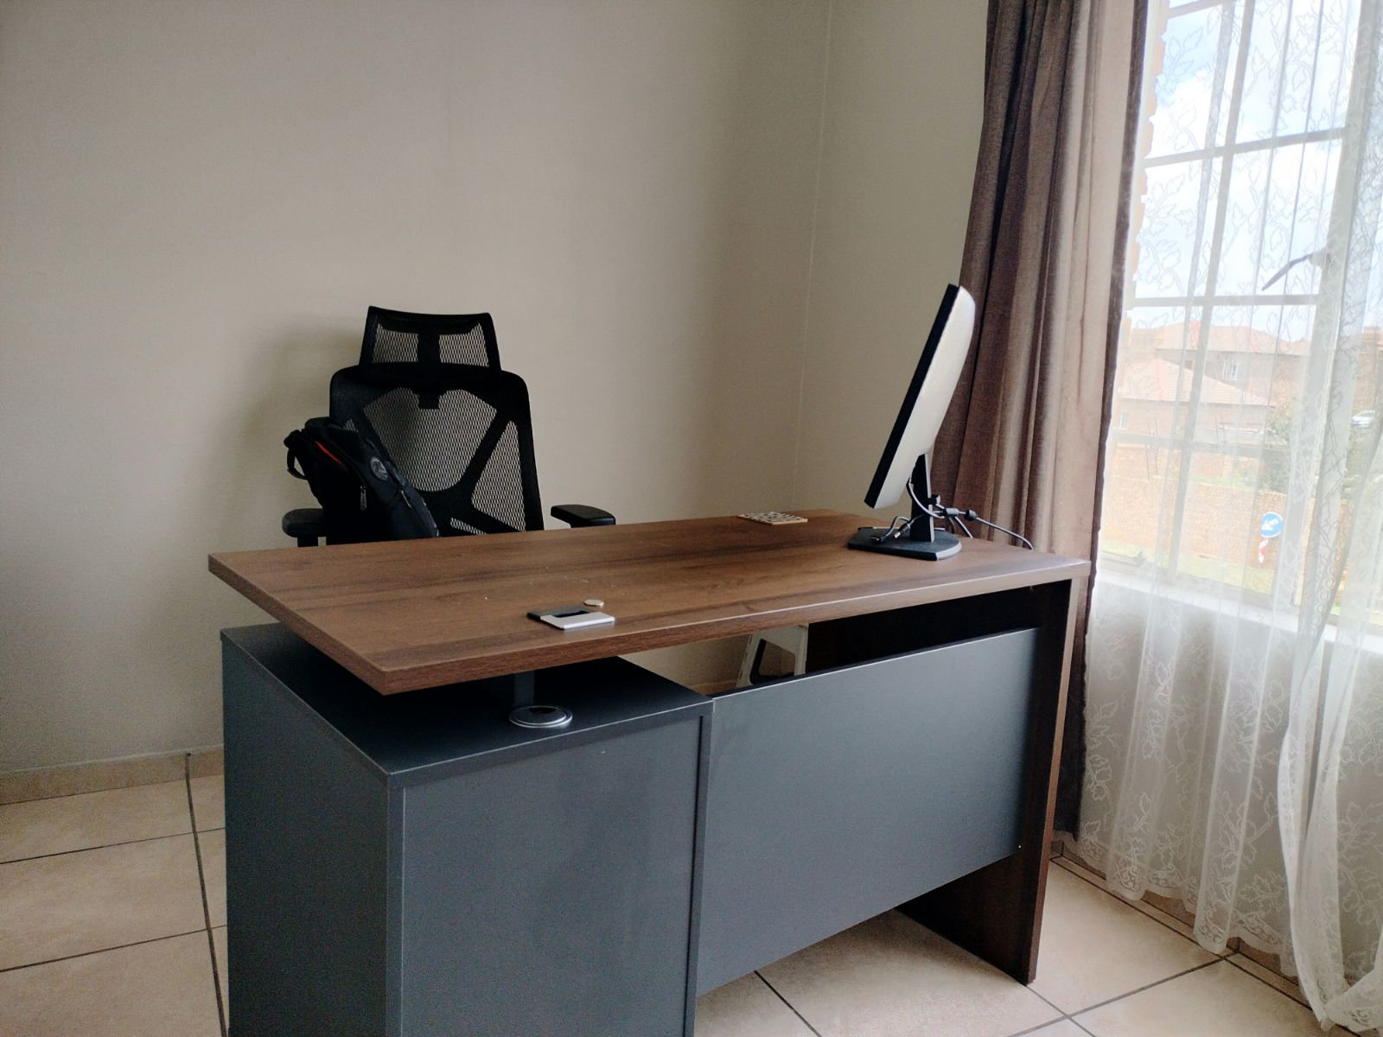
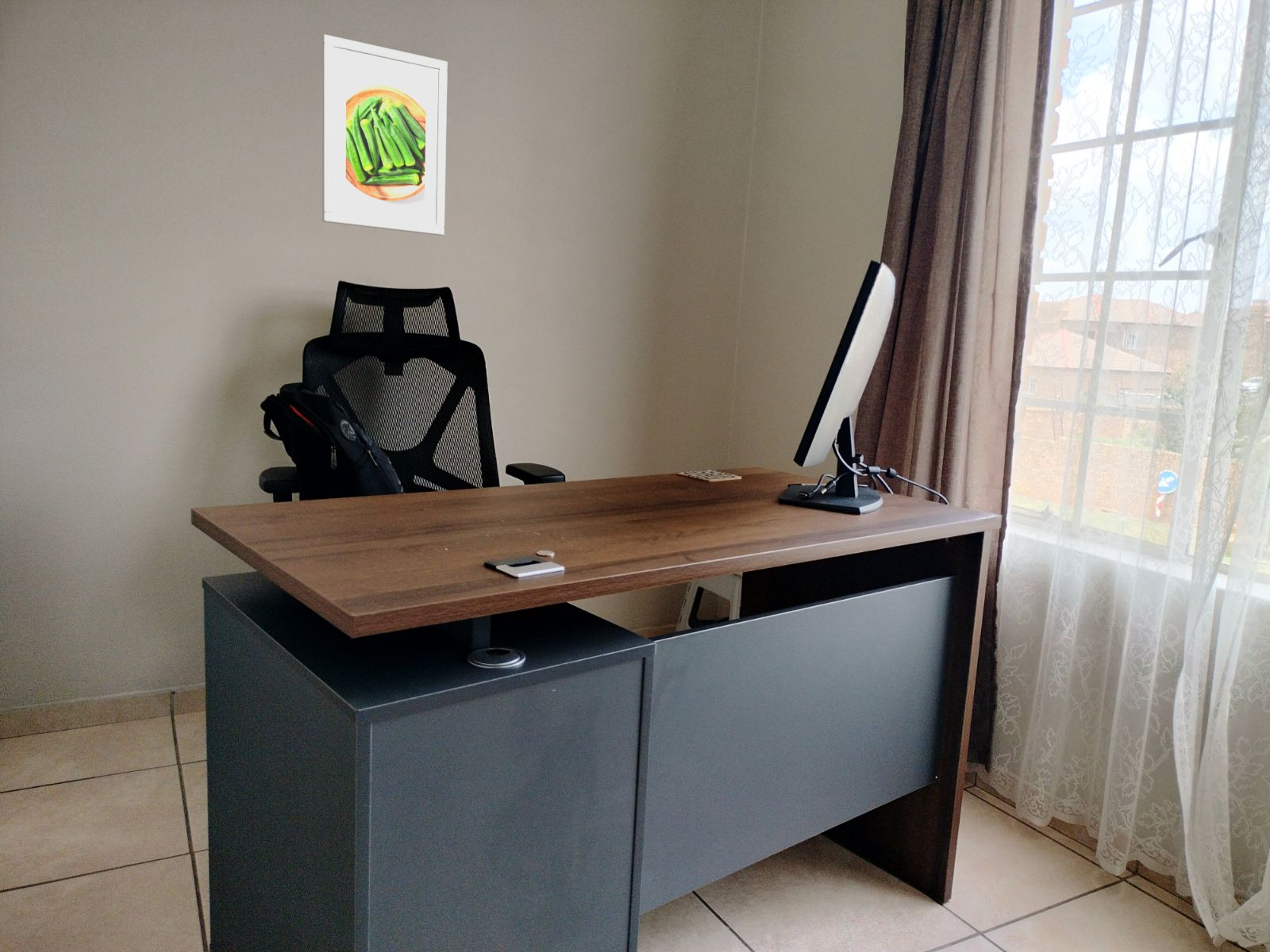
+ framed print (386, 140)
